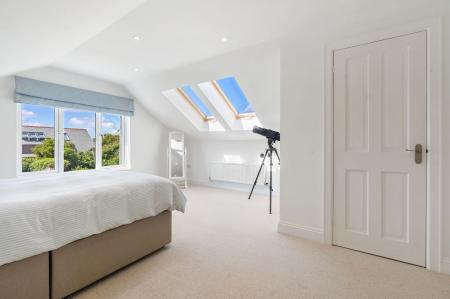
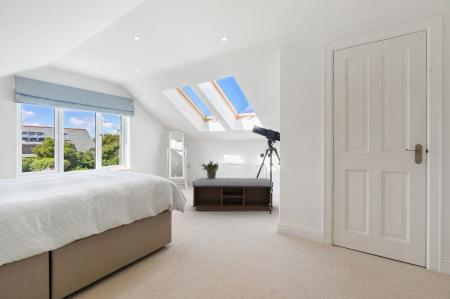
+ potted plant (209, 169)
+ bench (232, 193)
